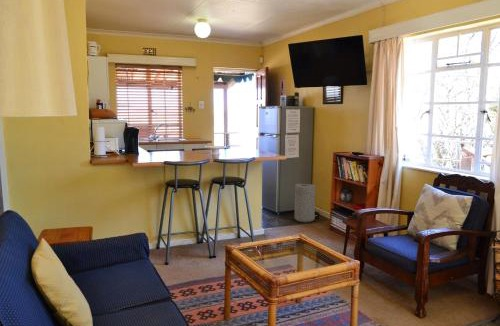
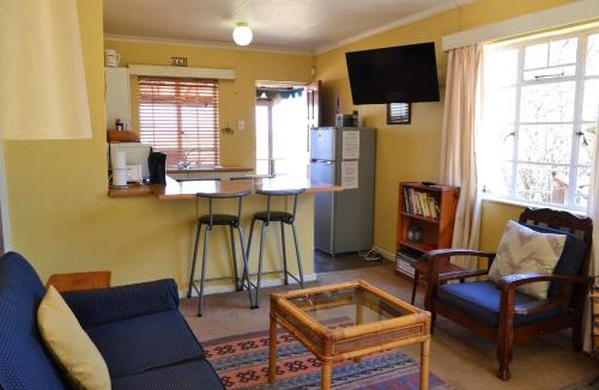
- trash can (304, 202)
